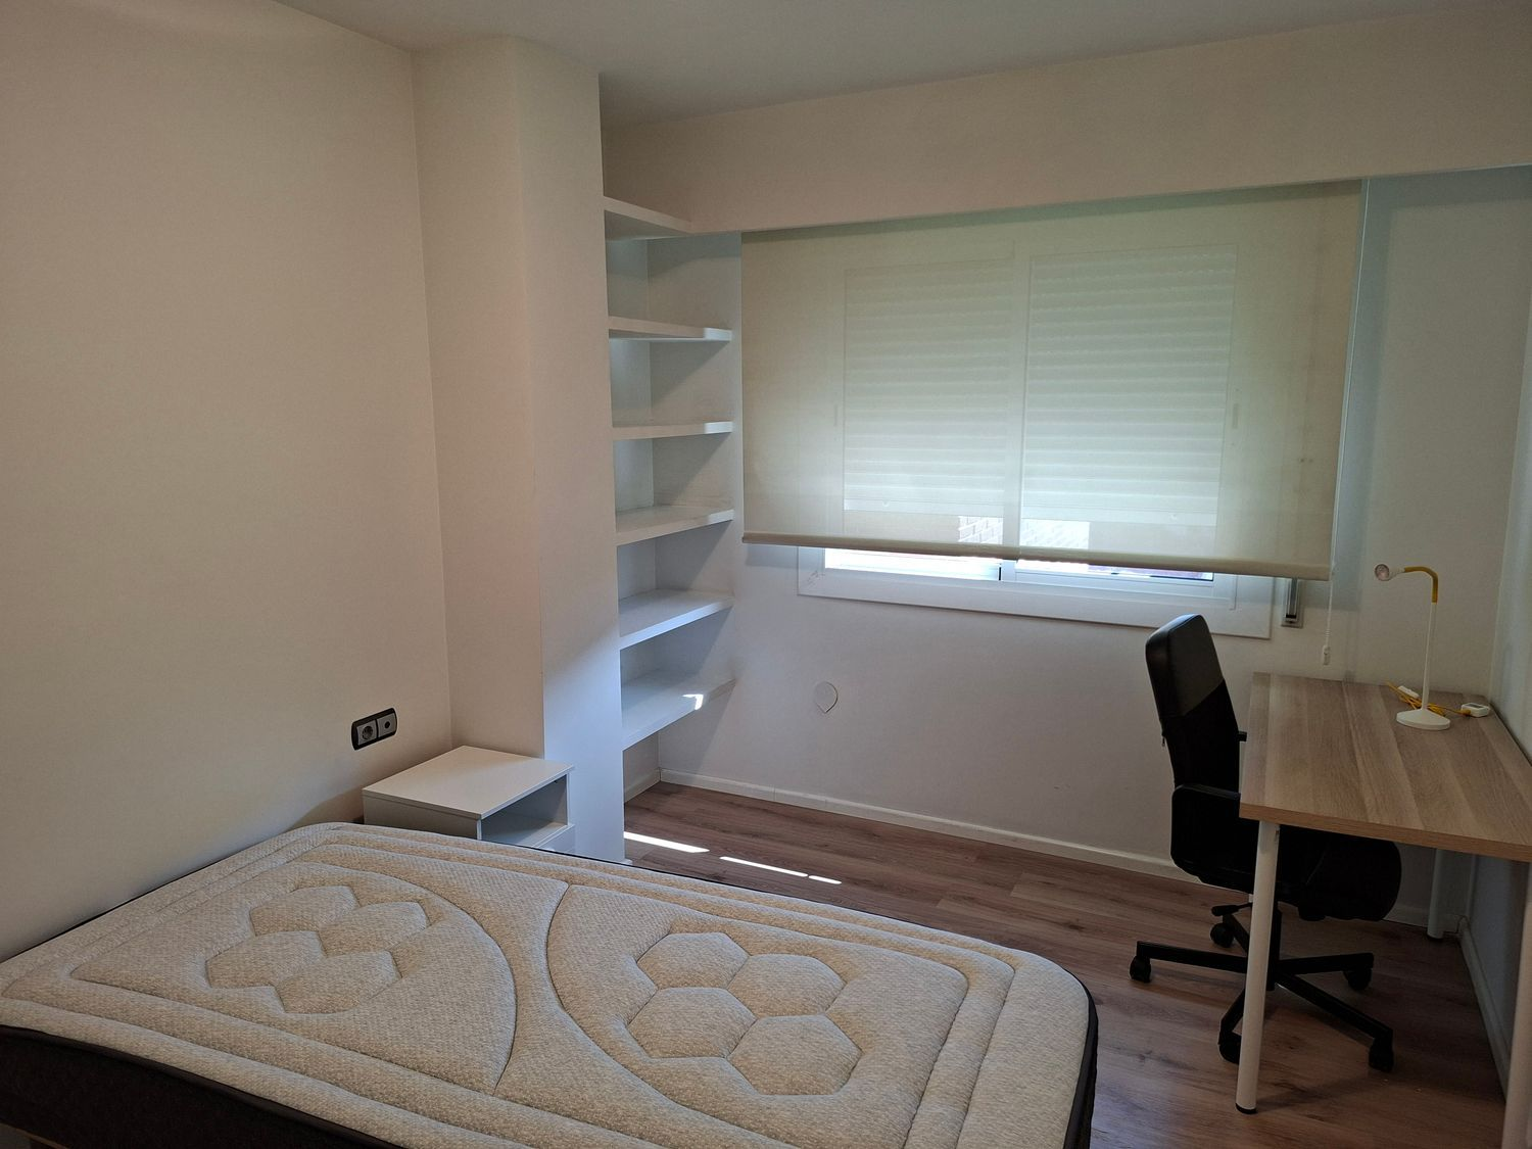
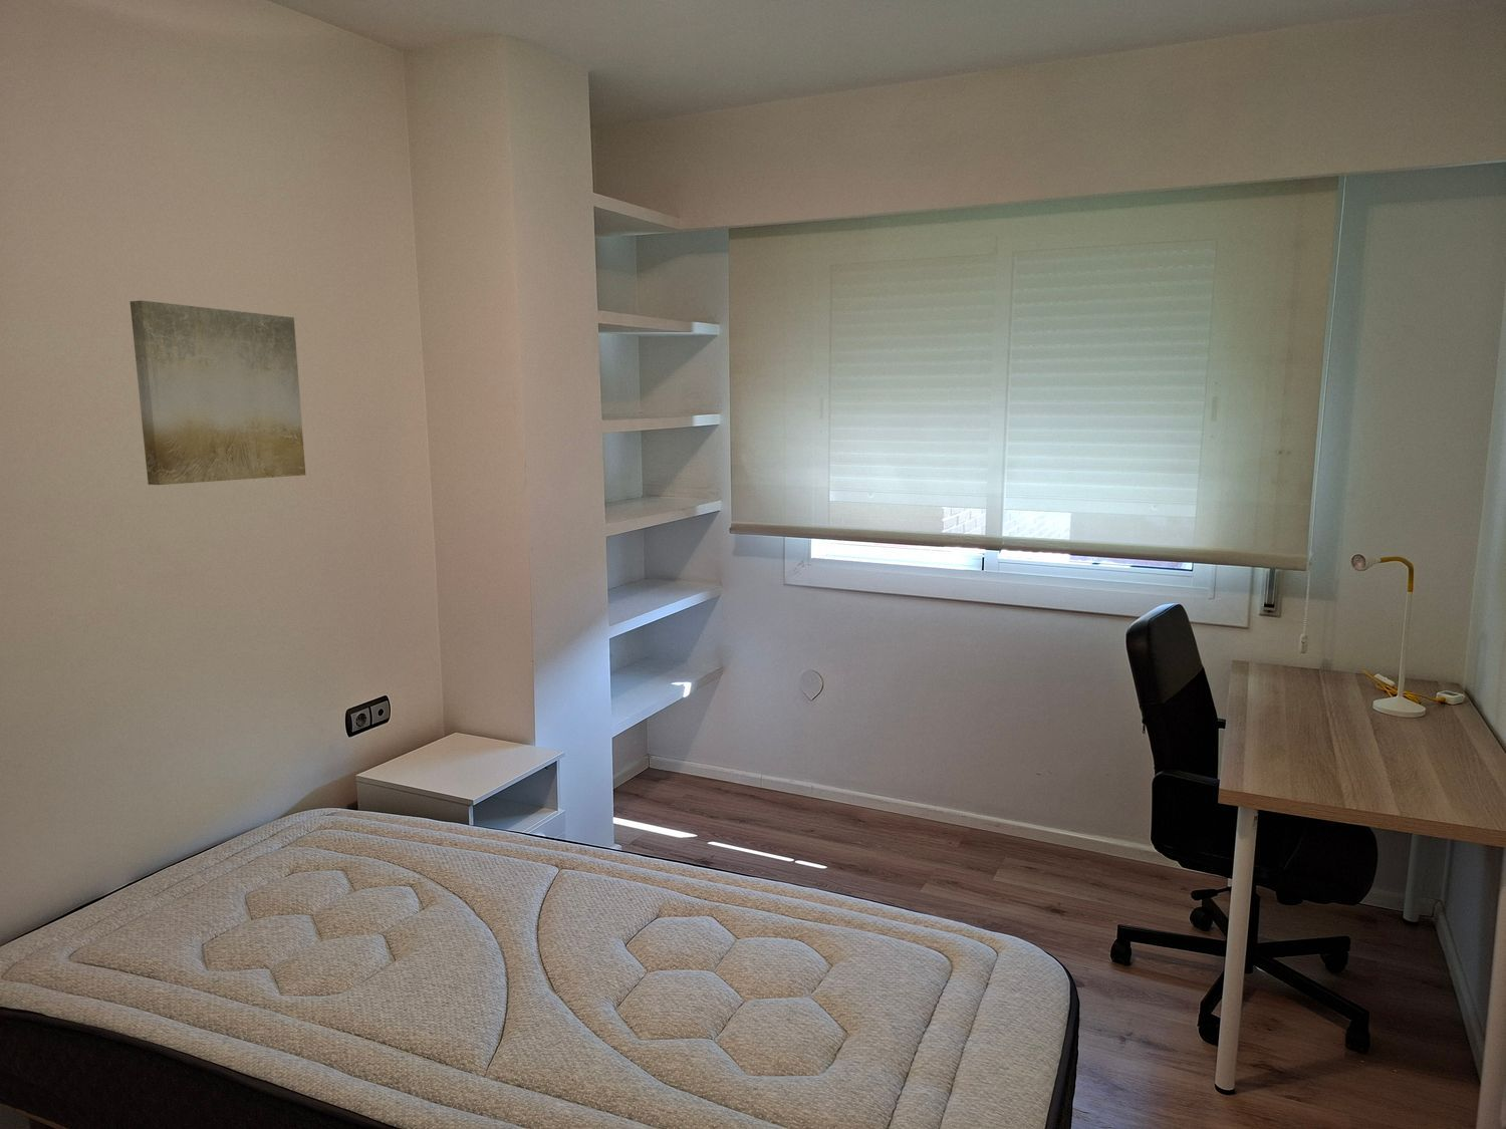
+ wall art (225, 395)
